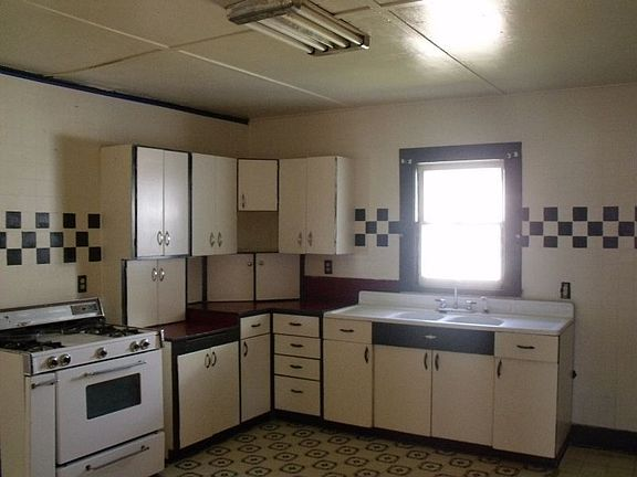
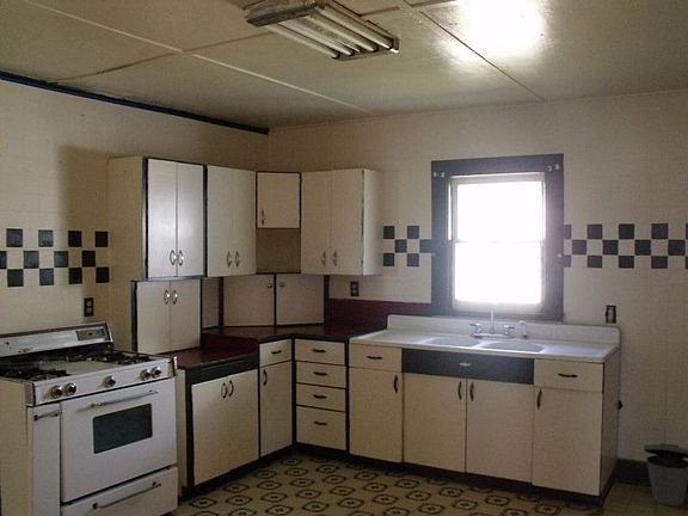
+ trash can (668, 469)
